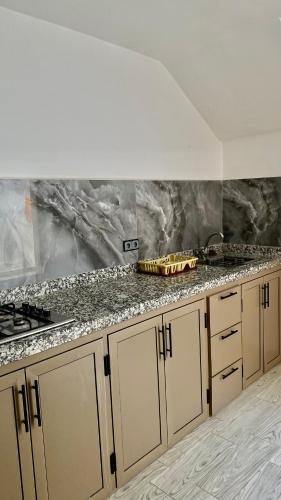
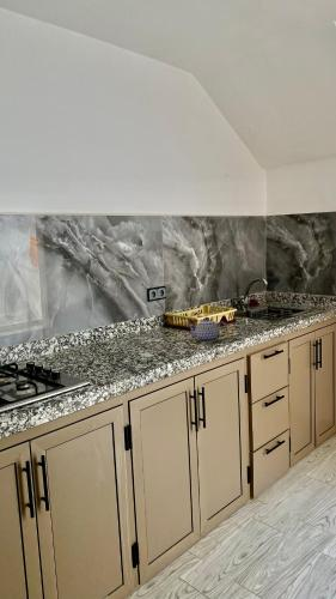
+ teapot (207, 328)
